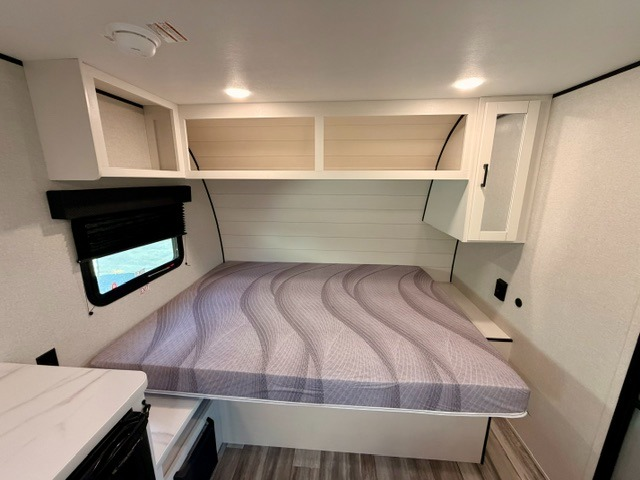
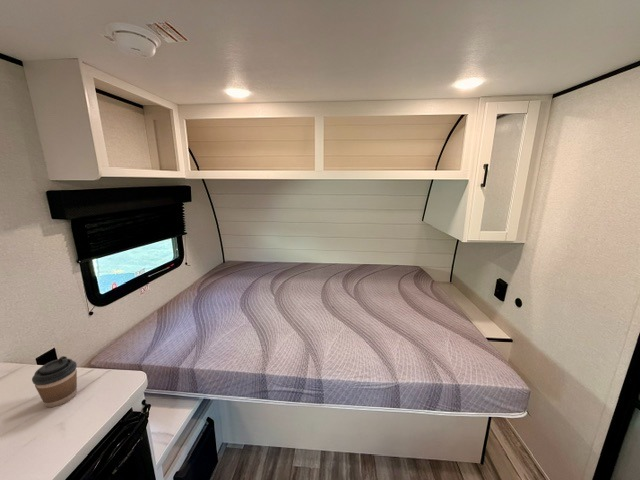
+ coffee cup (57, 380)
